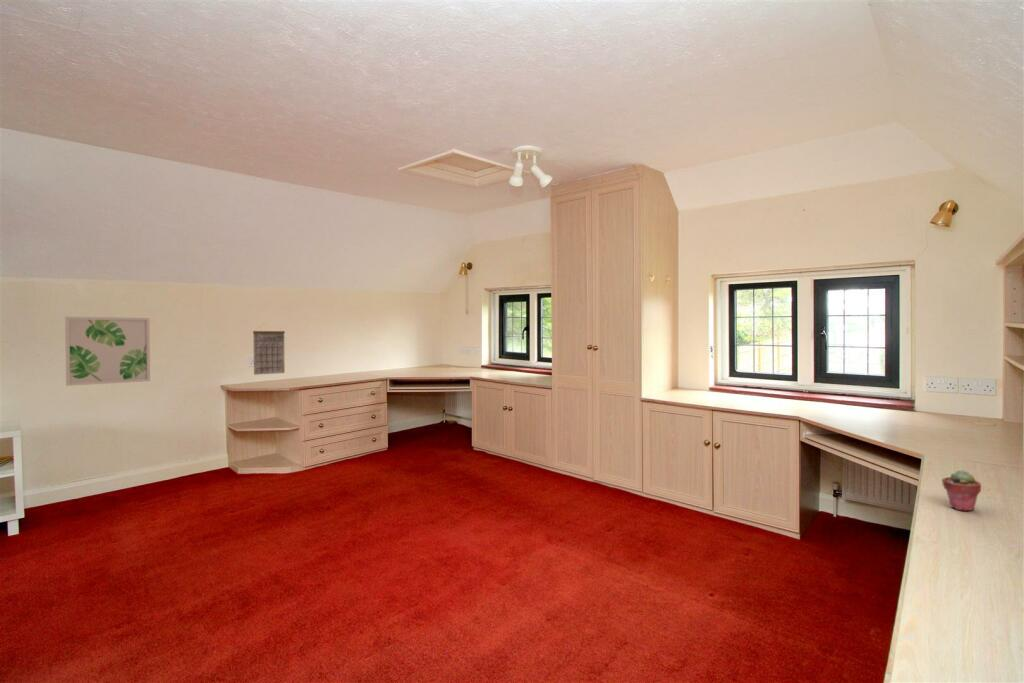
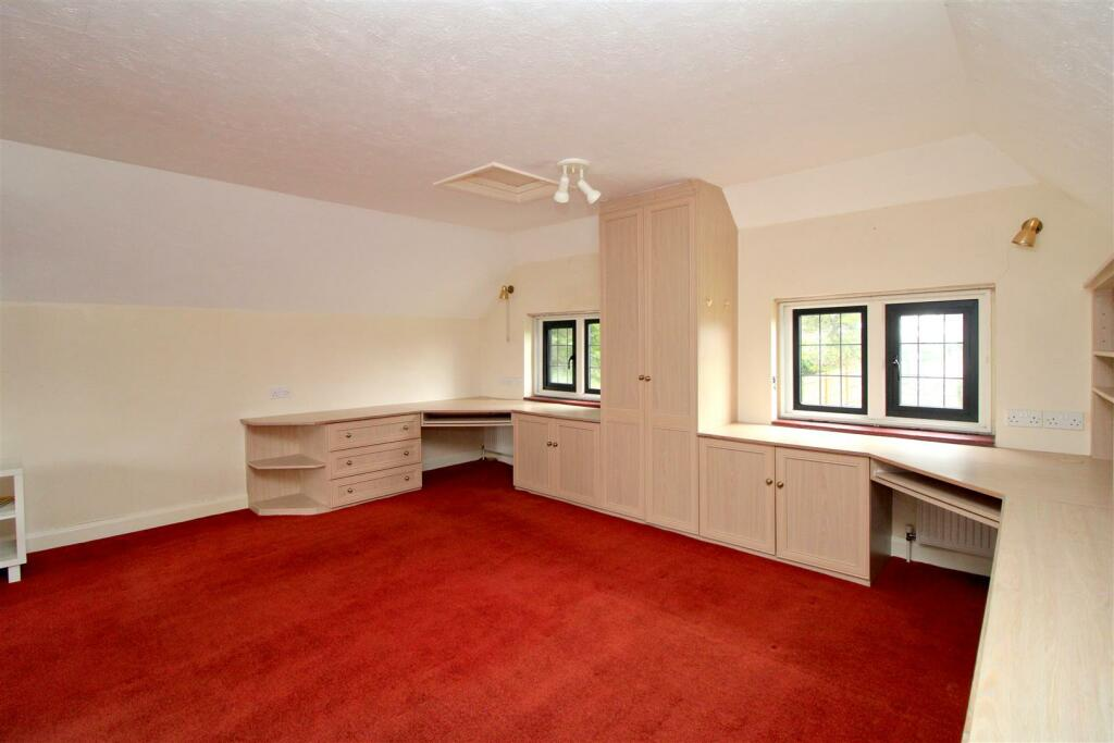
- potted succulent (961, 488)
- calendar (269, 347)
- wall art (109, 350)
